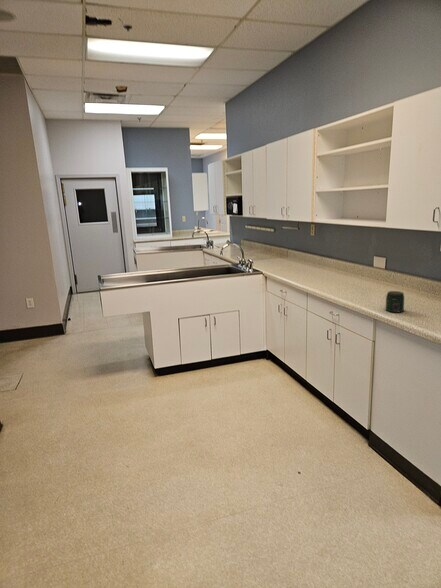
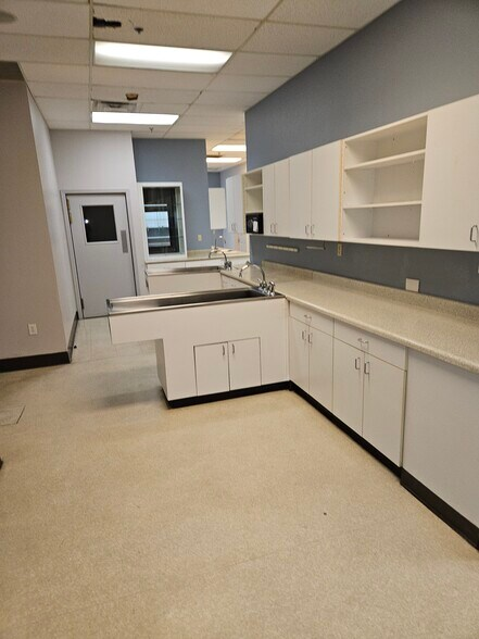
- jar (395, 301)
